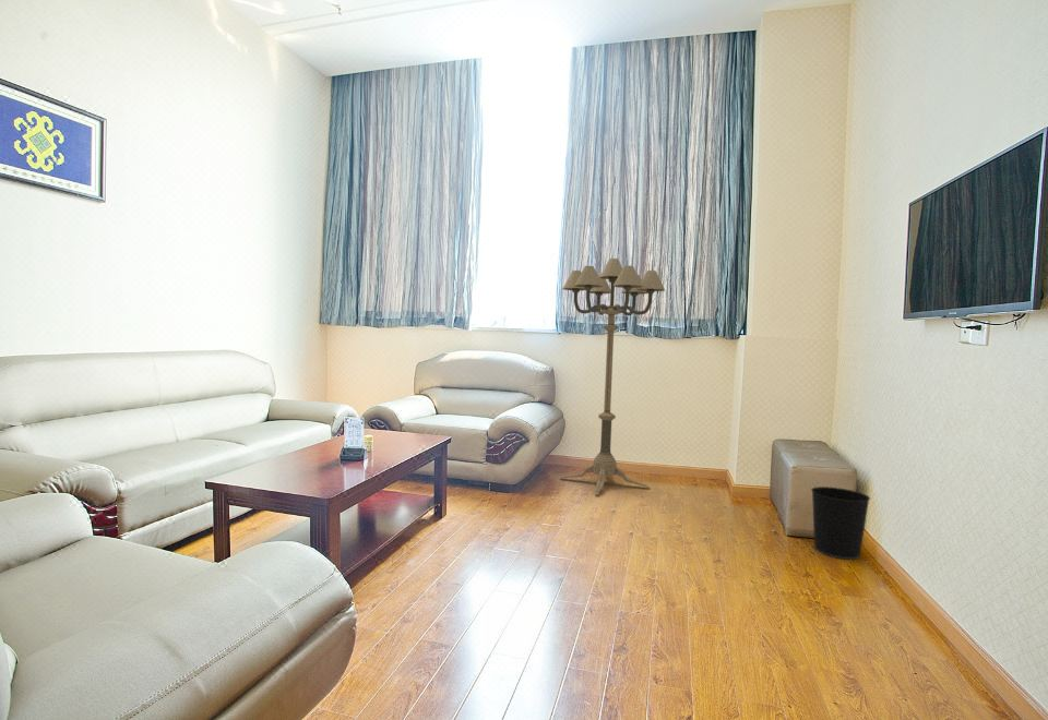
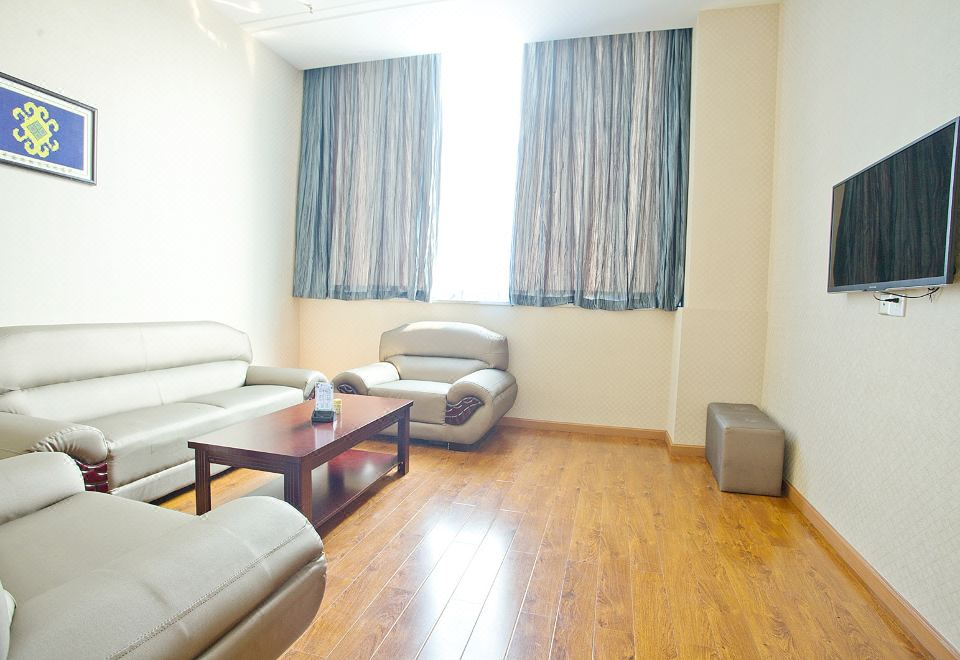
- floor lamp (608, 372)
- wastebasket (837, 523)
